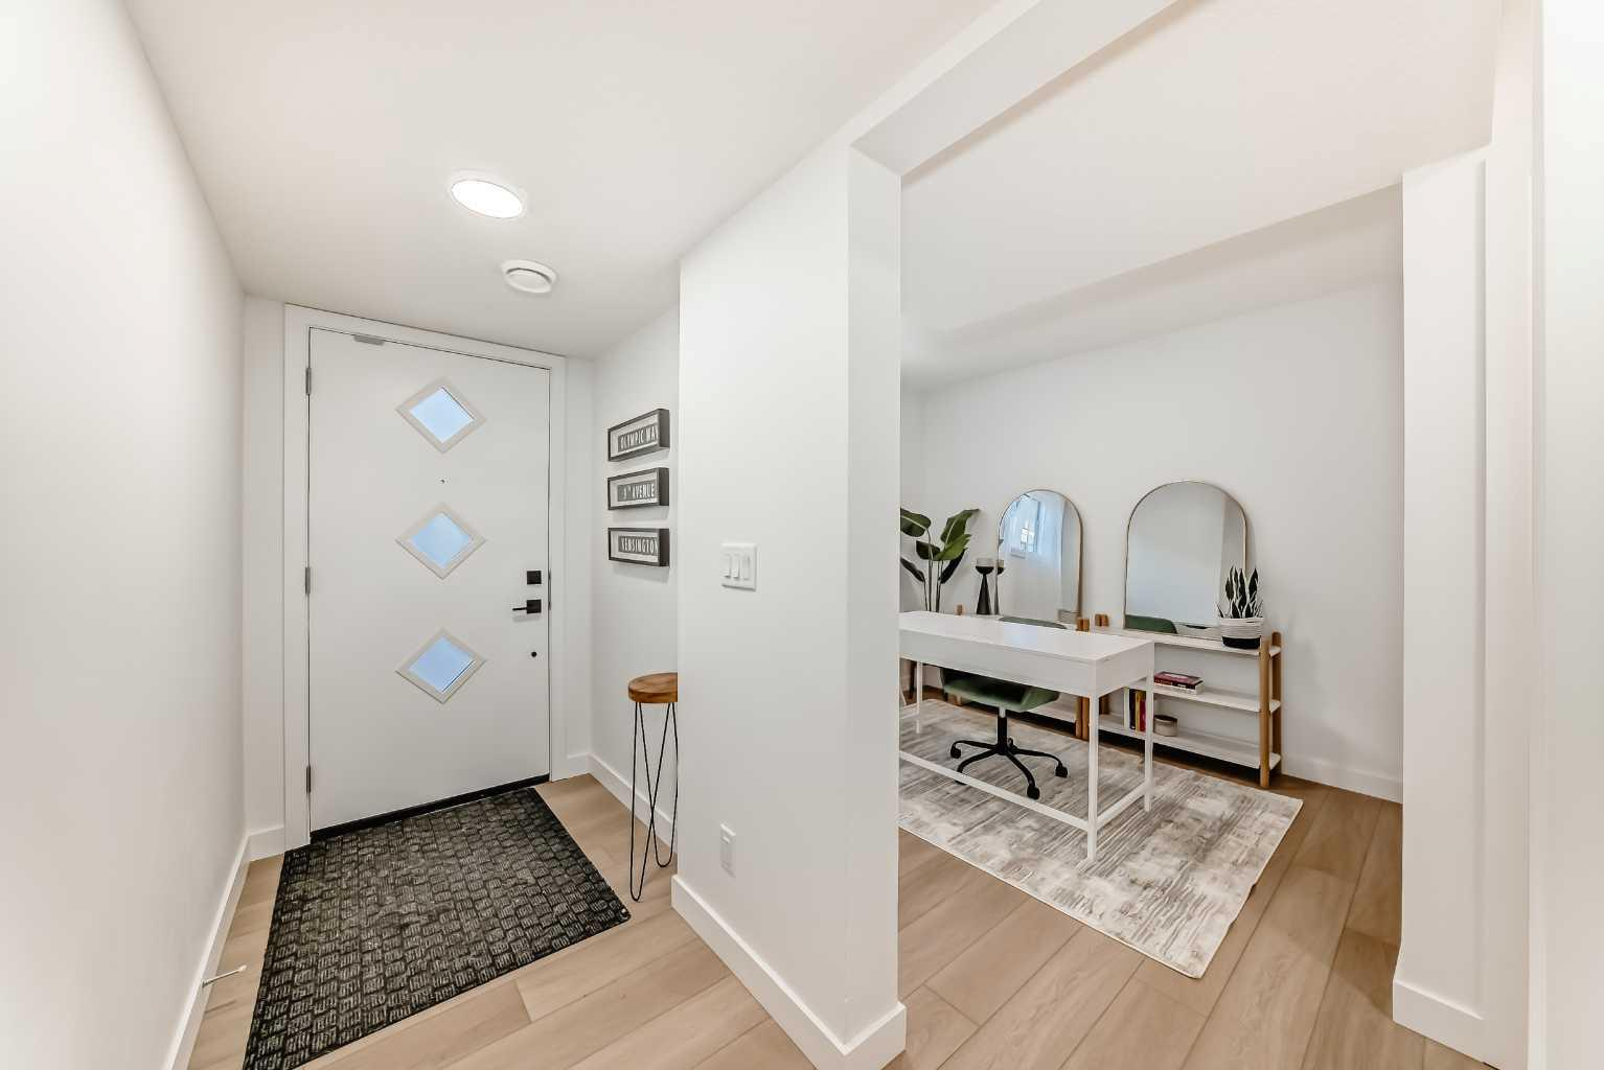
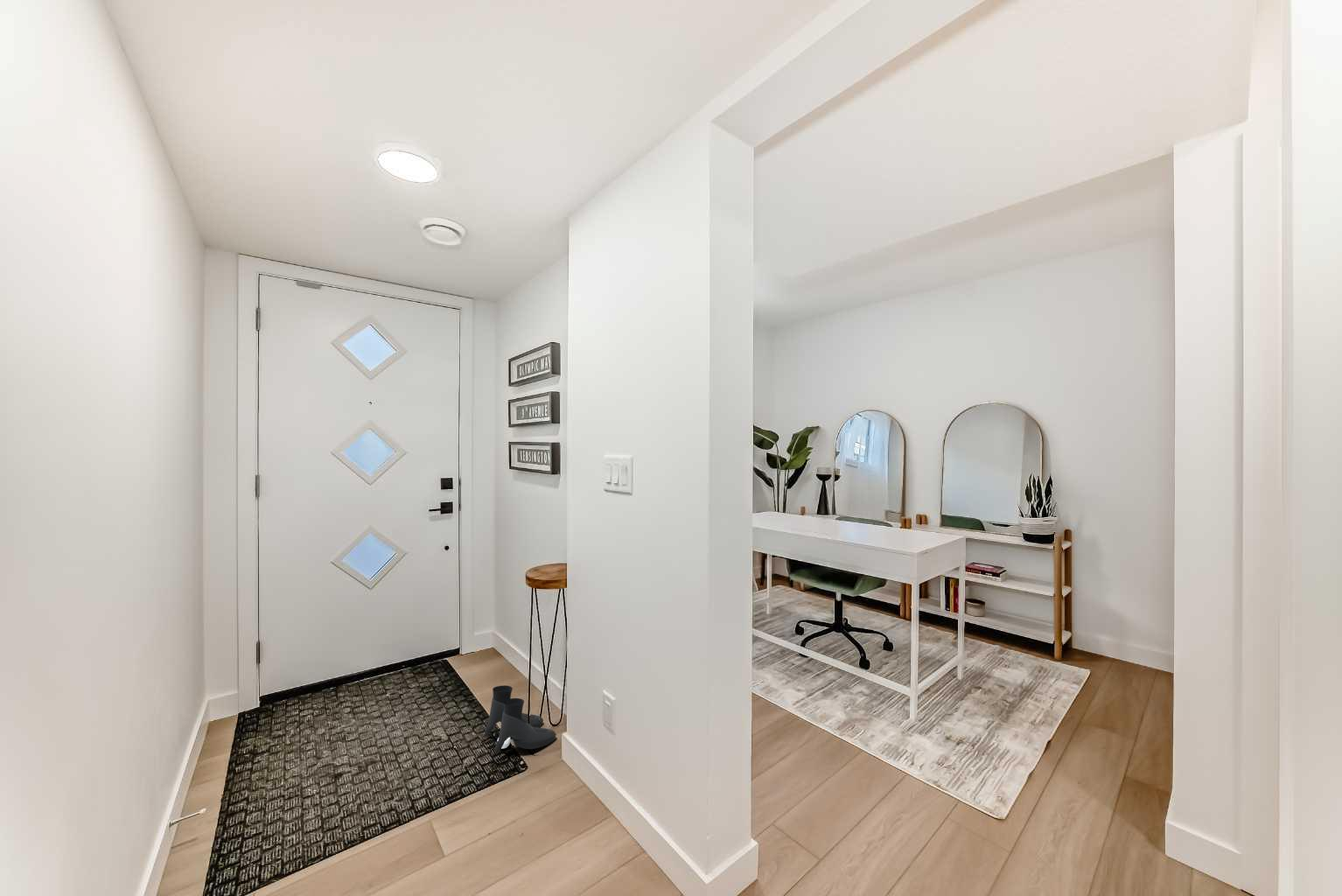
+ boots (521, 713)
